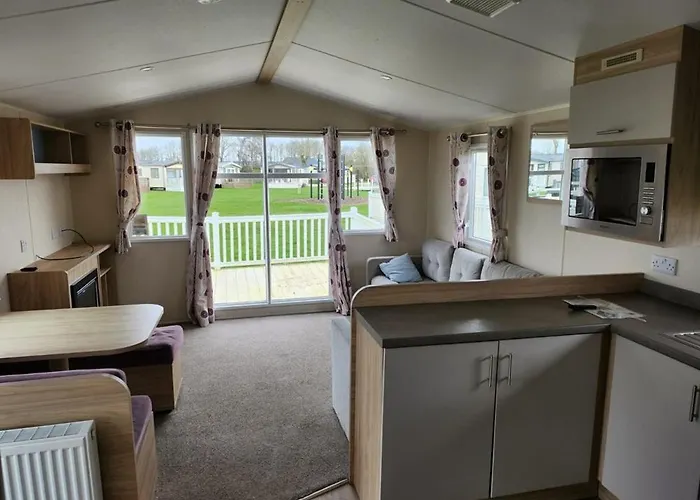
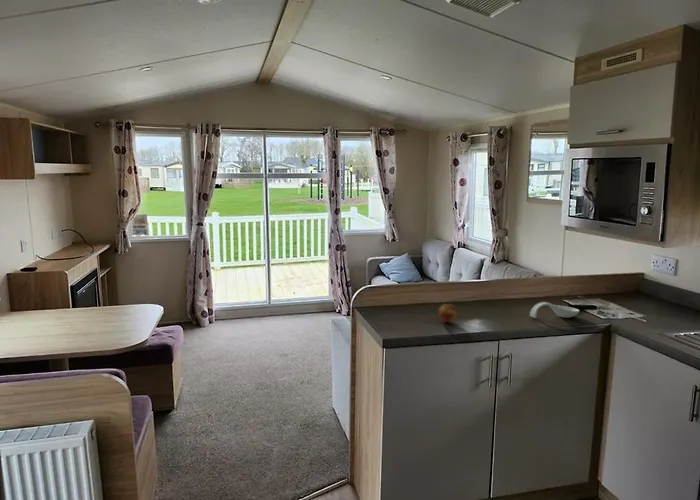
+ fruit (447, 313)
+ spoon rest (555, 309)
